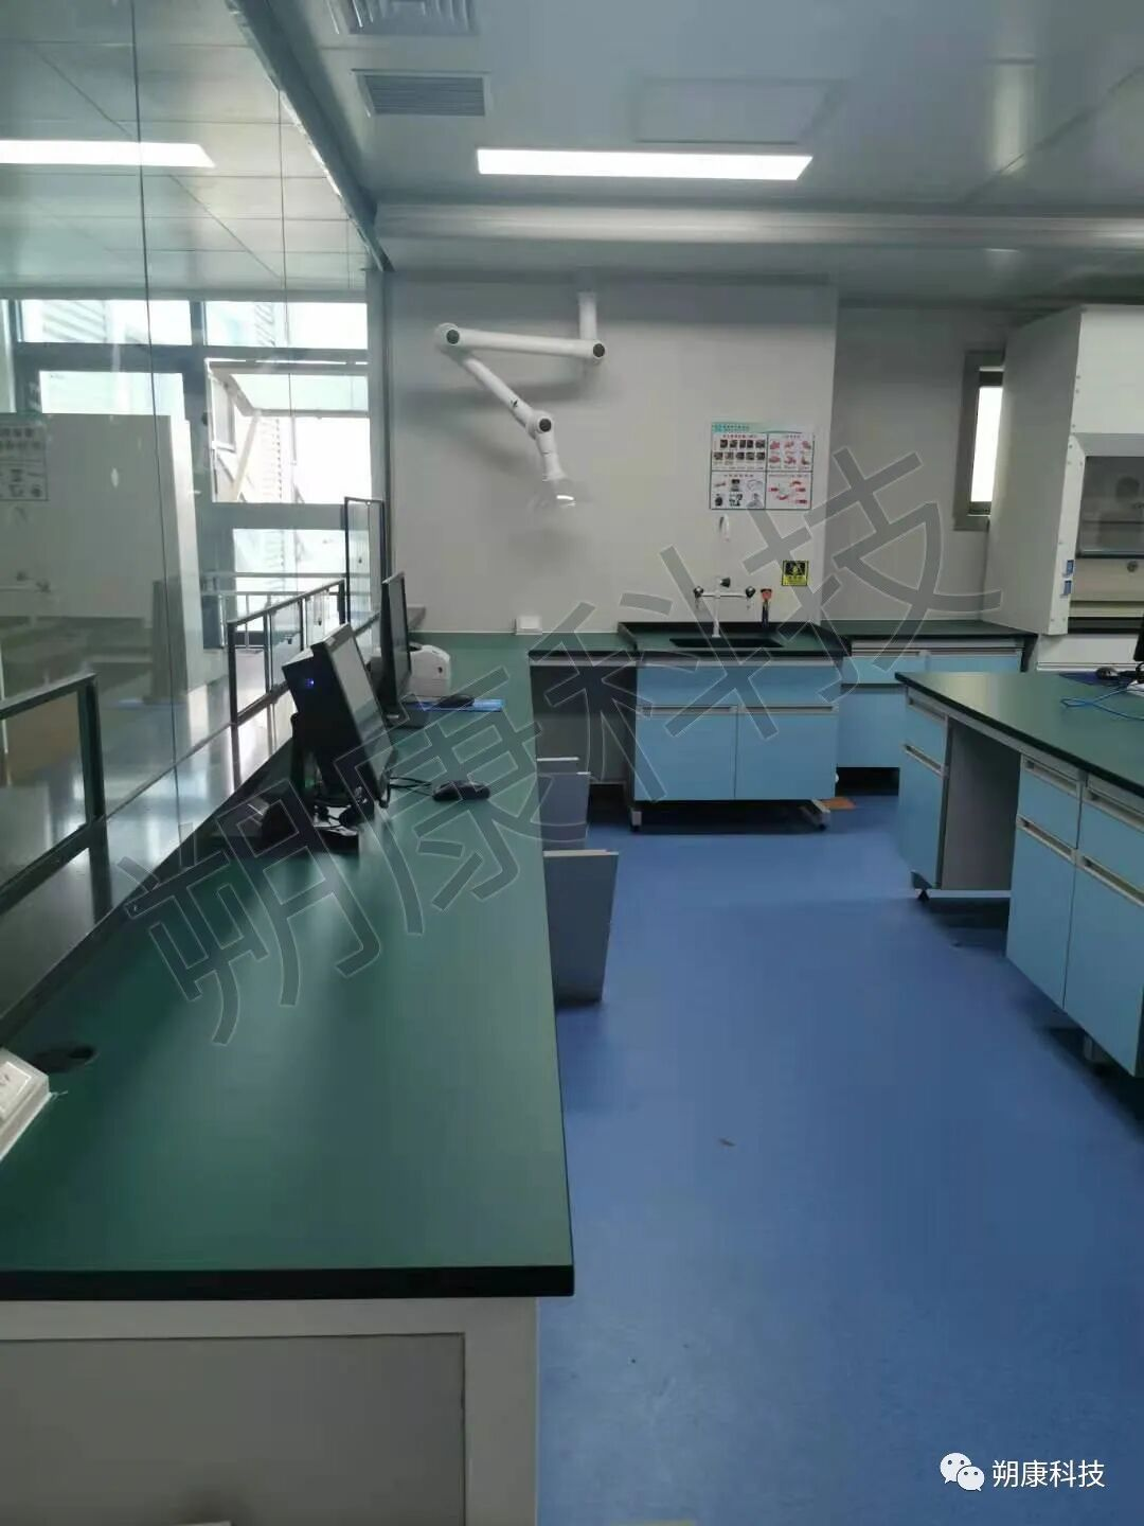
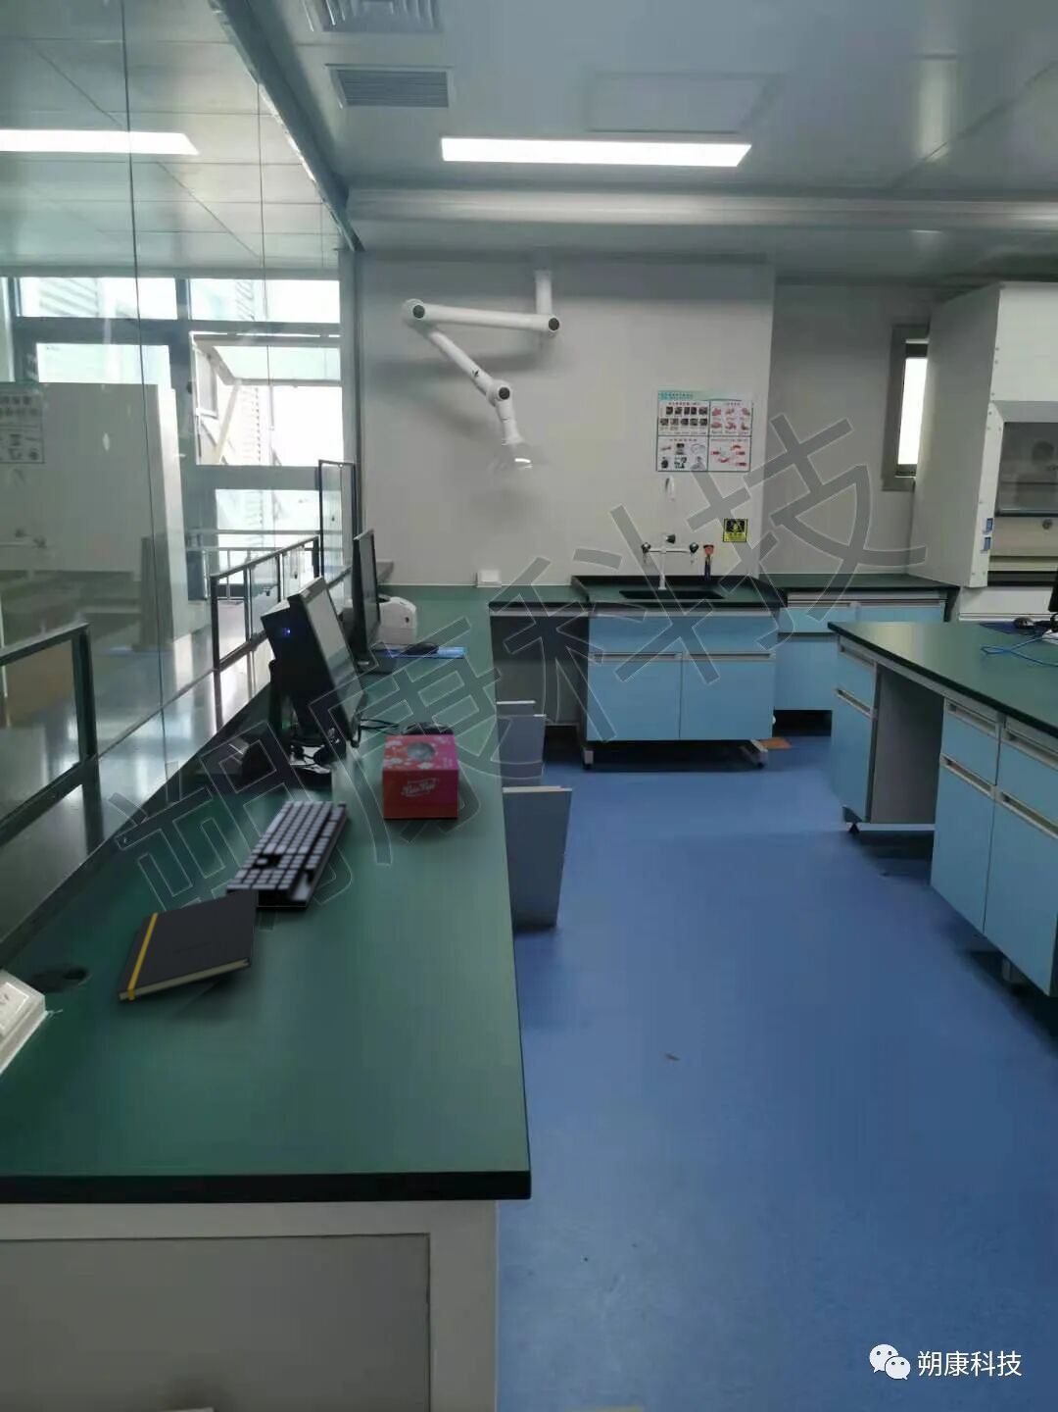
+ tissue box (420, 774)
+ notepad (193, 939)
+ keyboard (293, 847)
